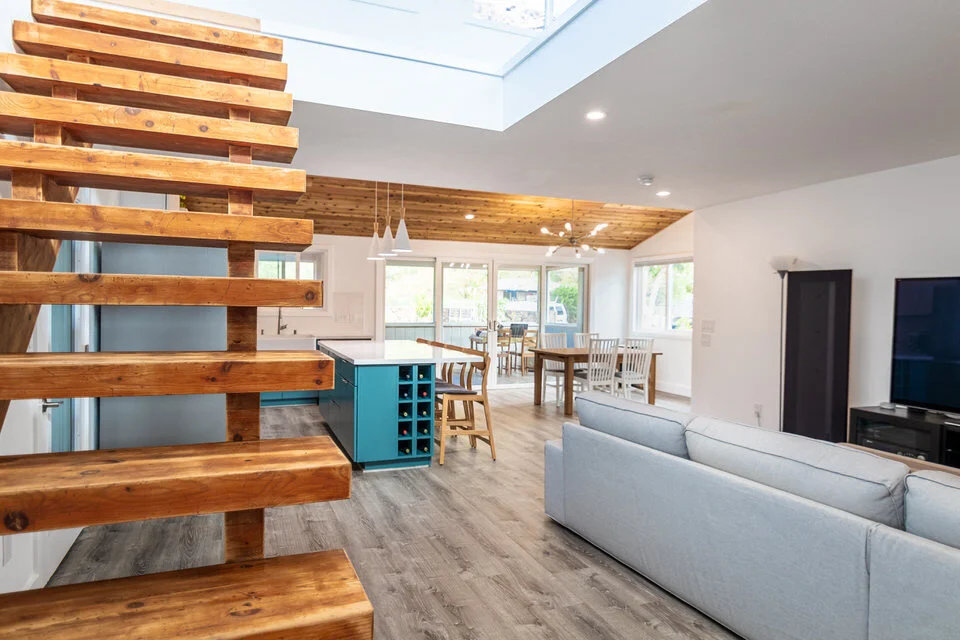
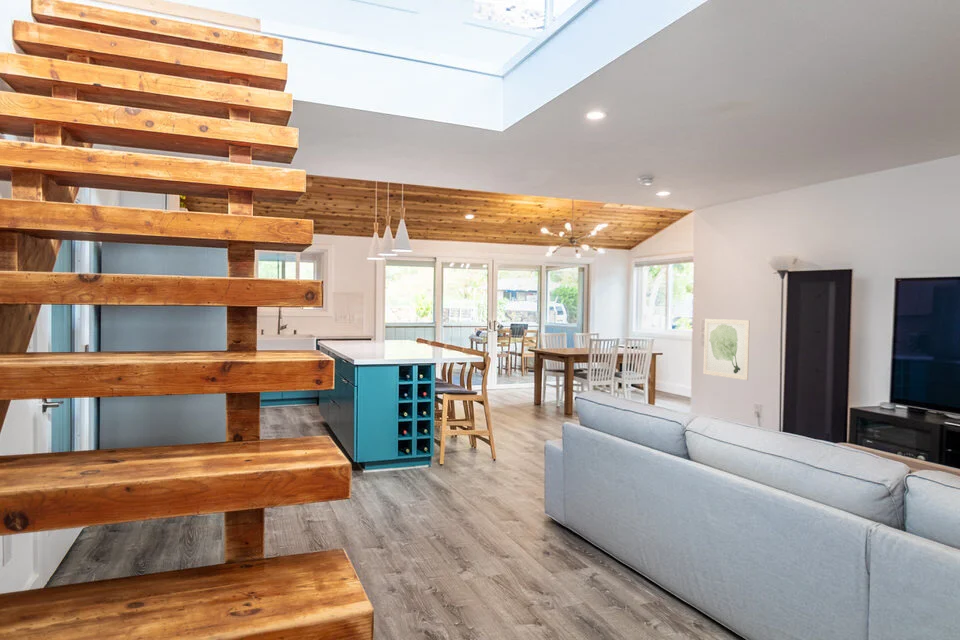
+ wall art (725, 348)
